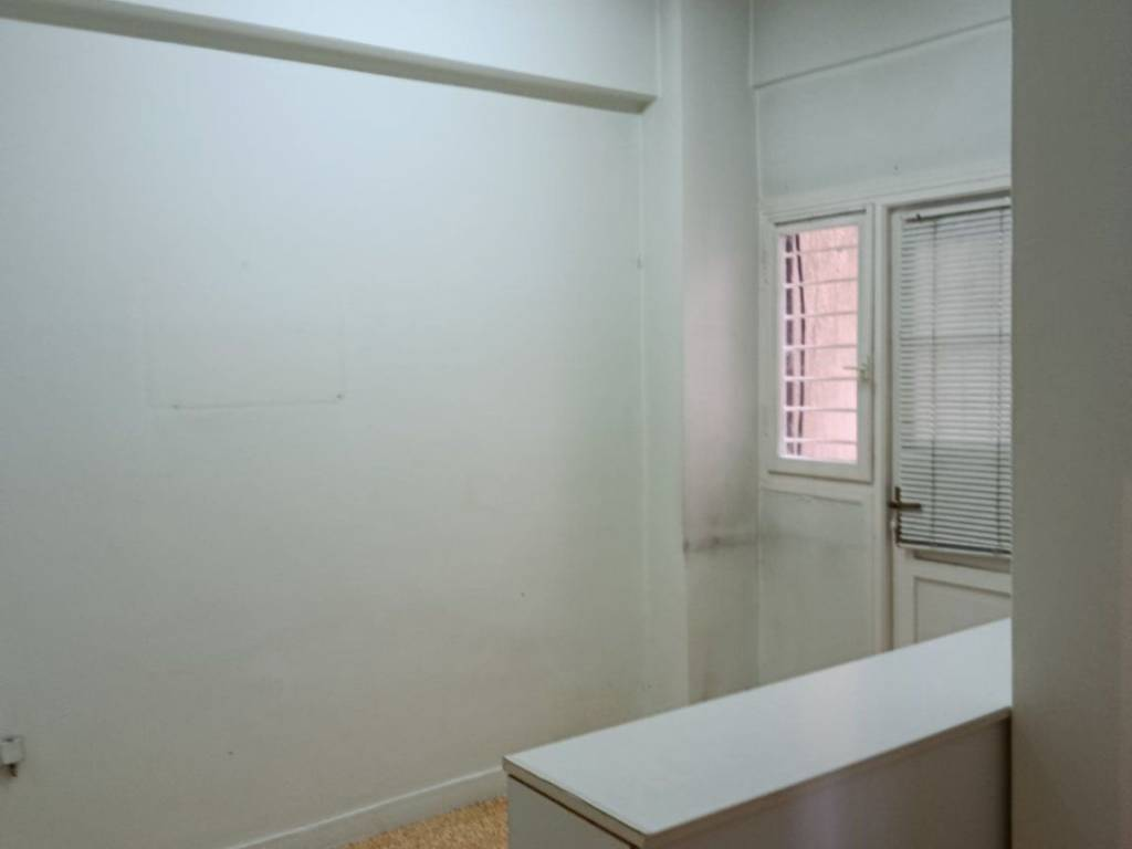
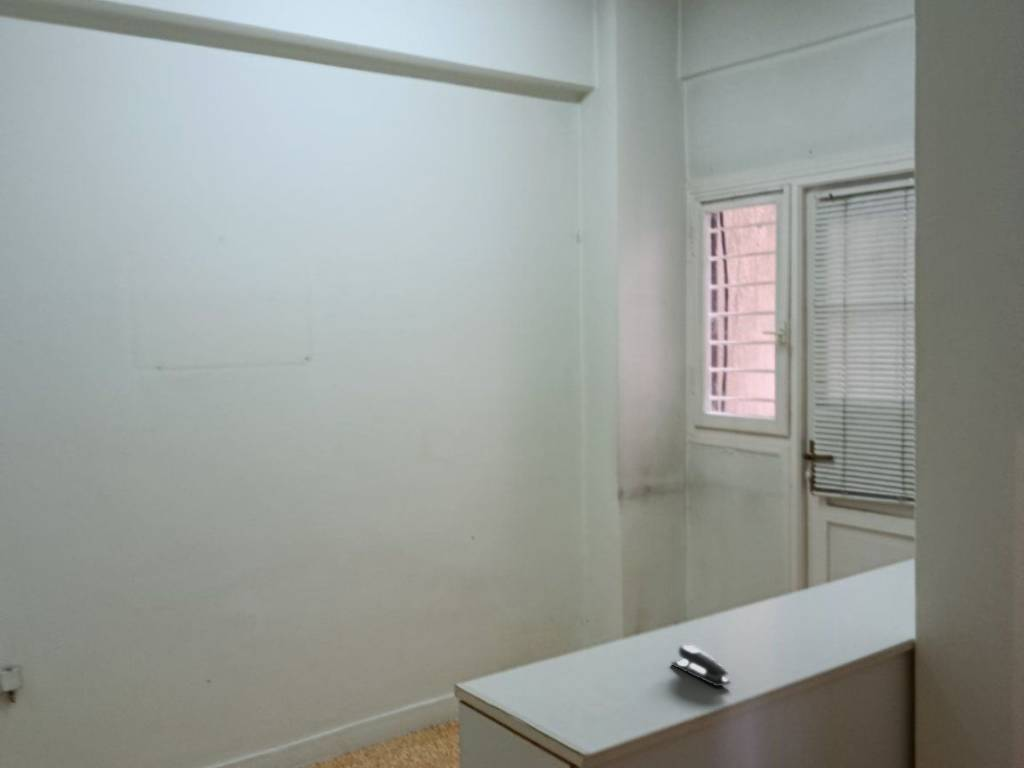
+ stapler (700, 663)
